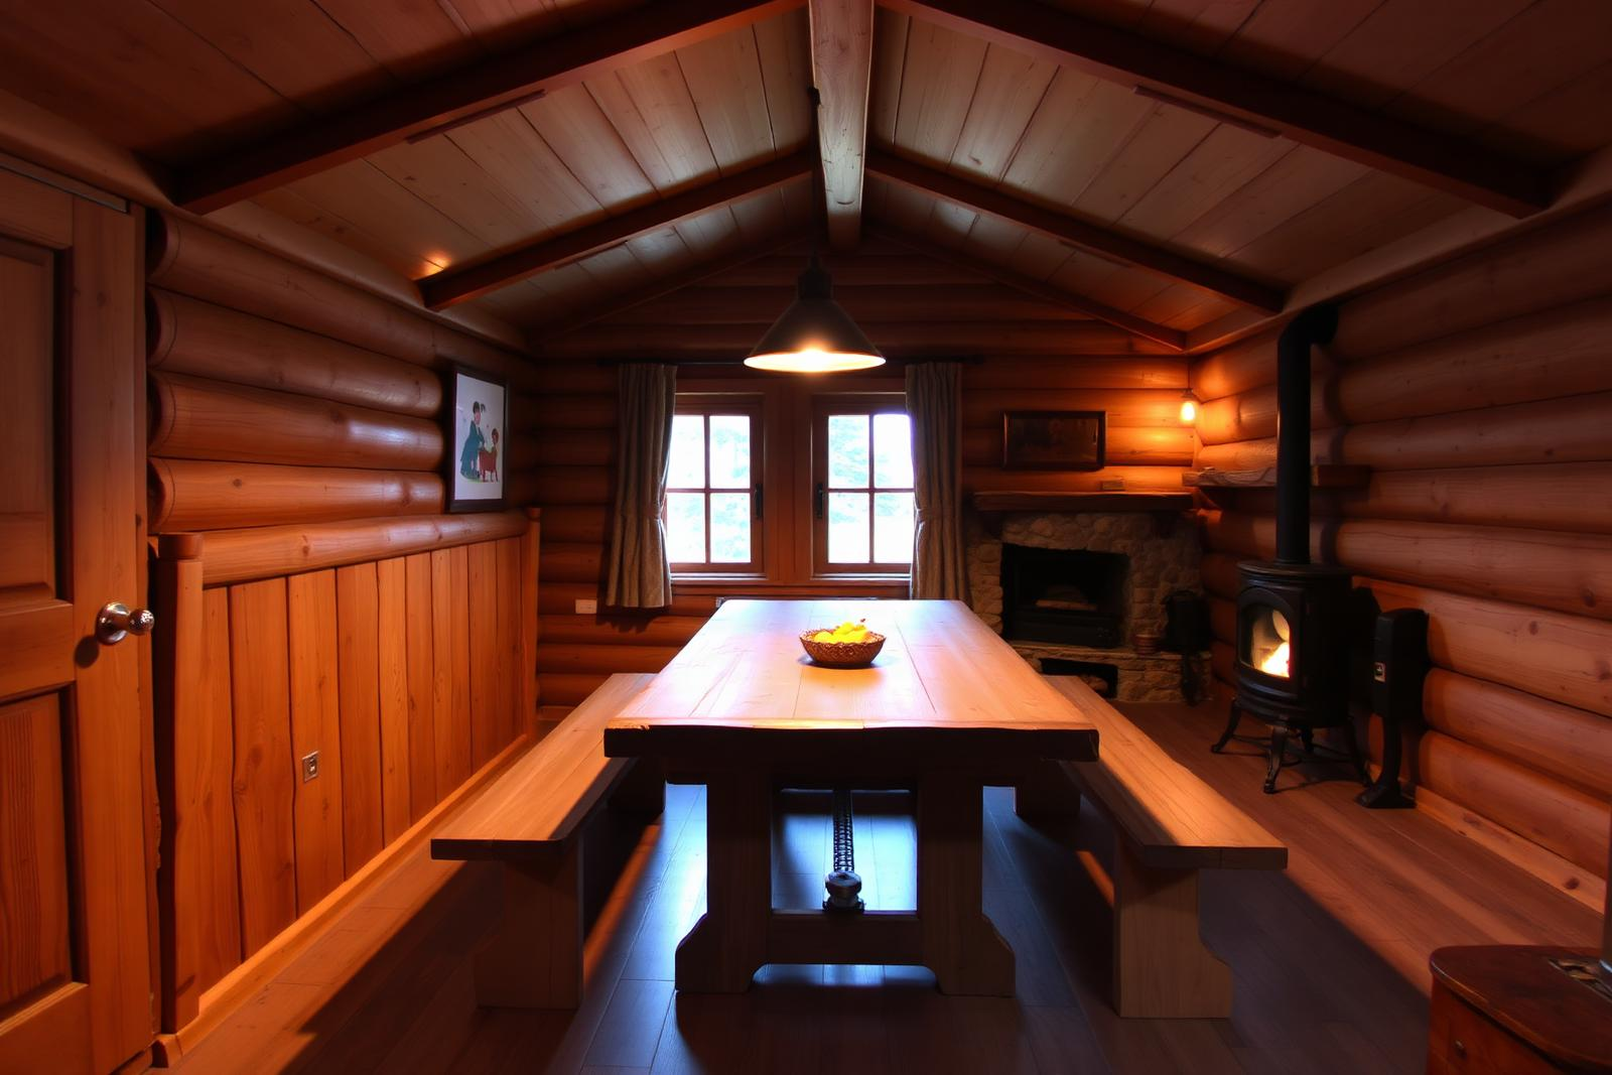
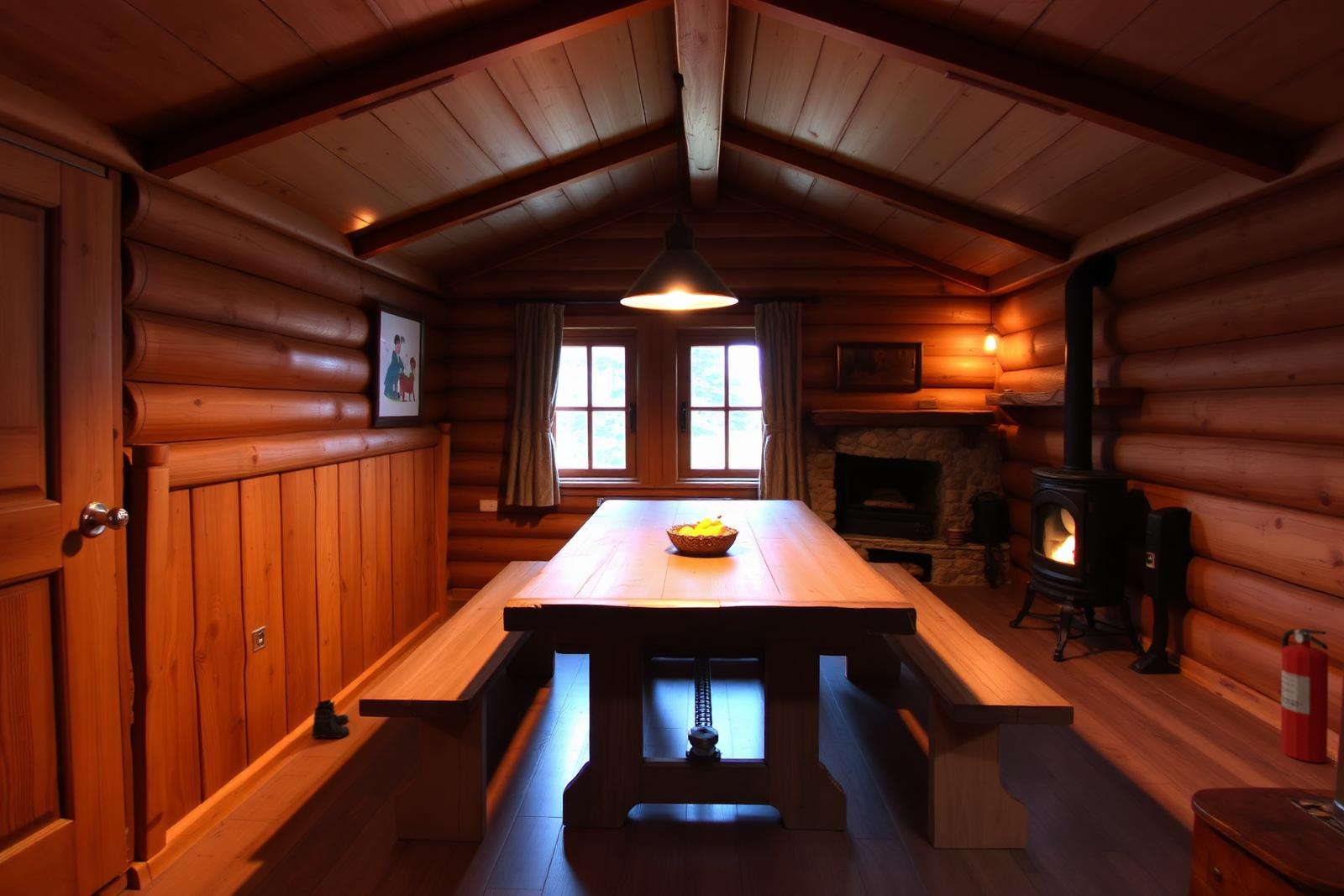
+ fire extinguisher (1303, 689)
+ boots (332, 717)
